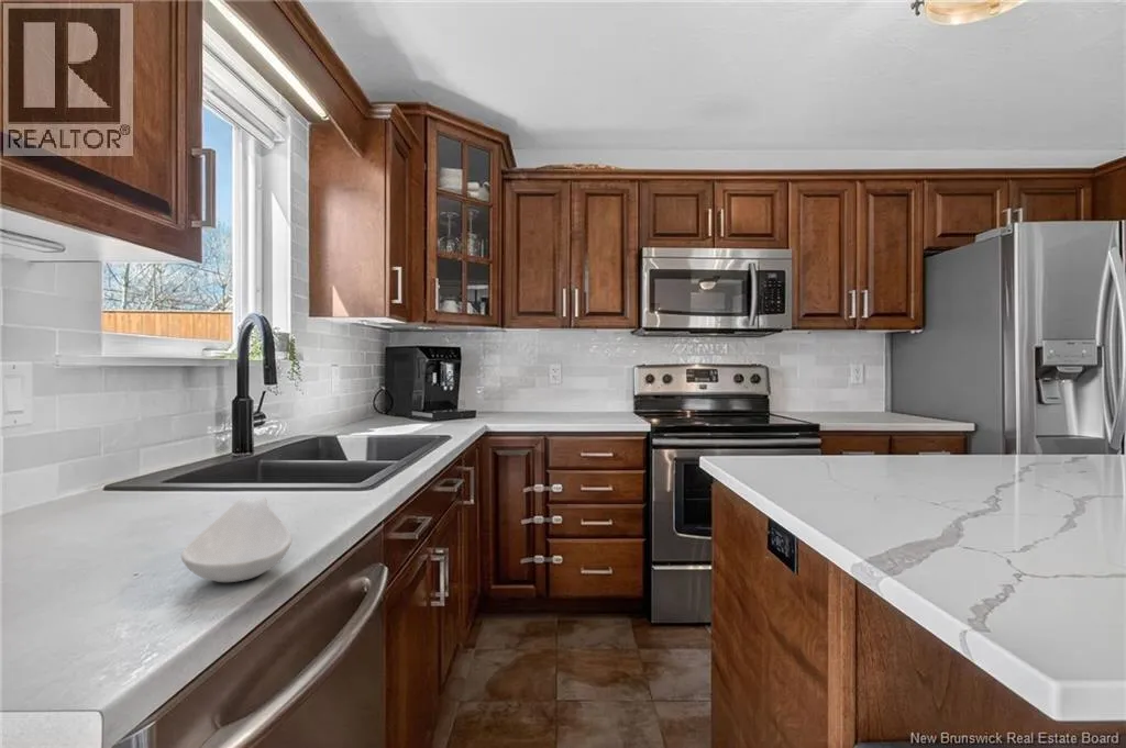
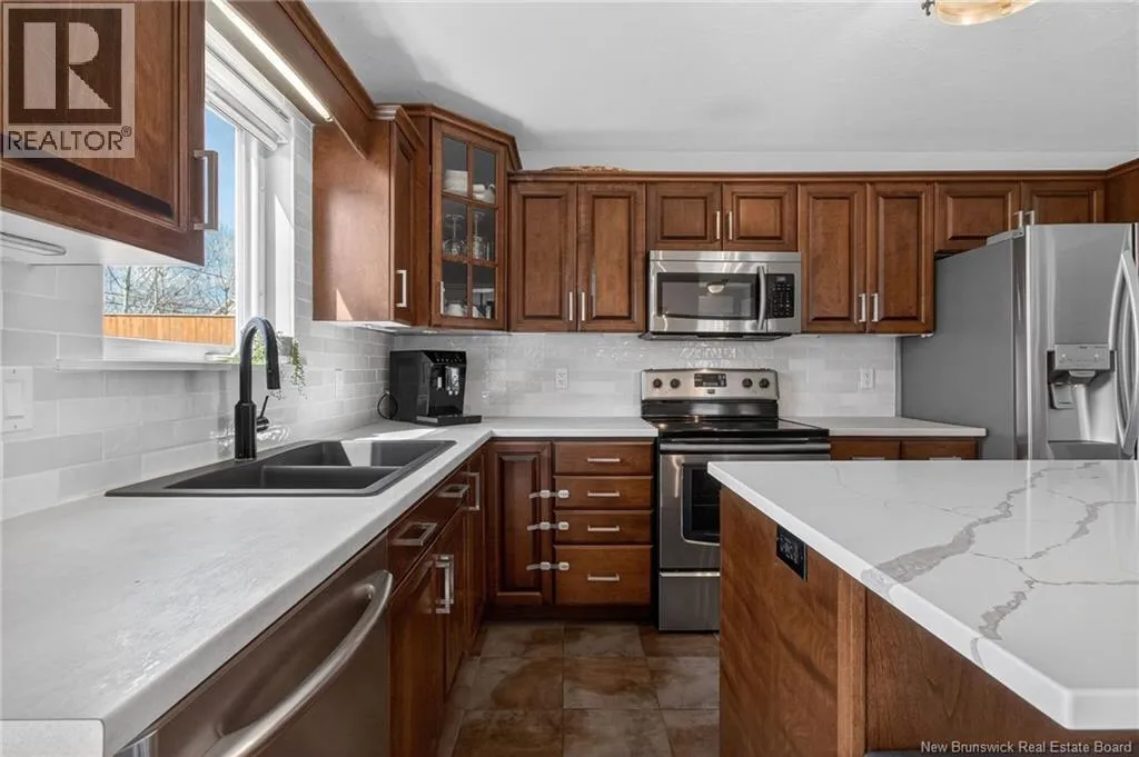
- spoon rest (244, 533)
